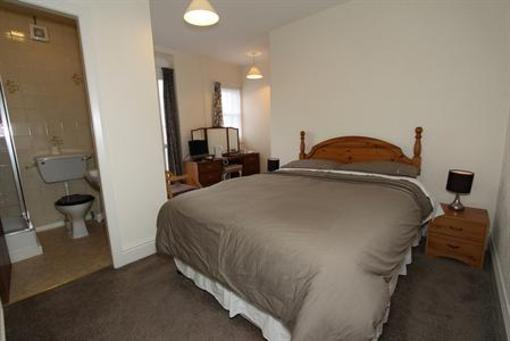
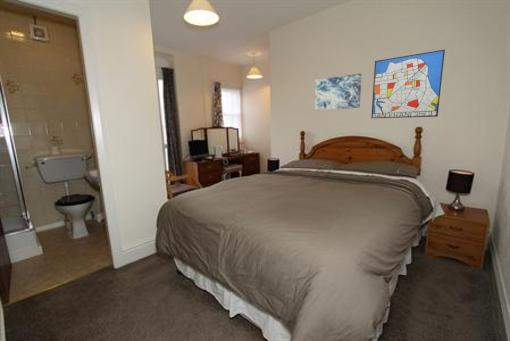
+ wall art (404, 87)
+ wall art (336, 93)
